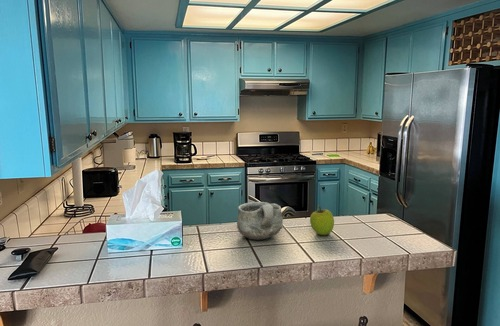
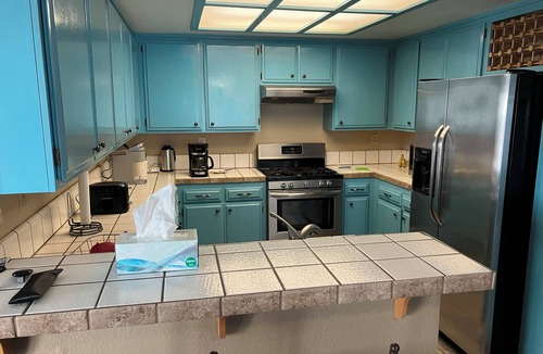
- bowl (261, 219)
- fruit (321, 219)
